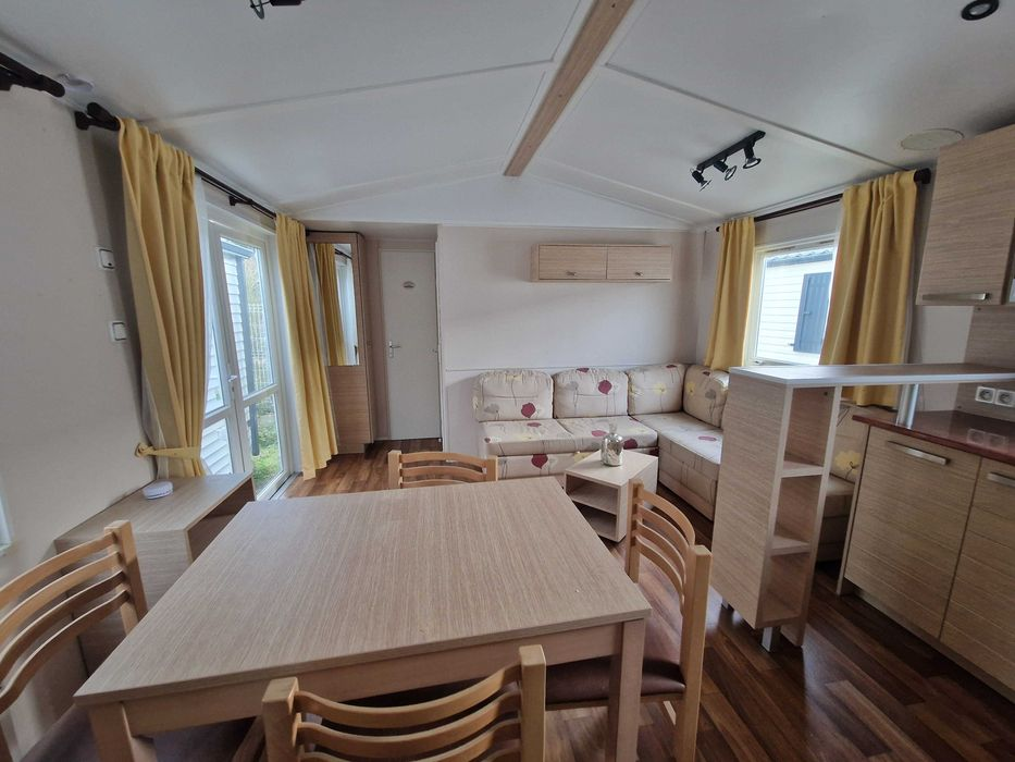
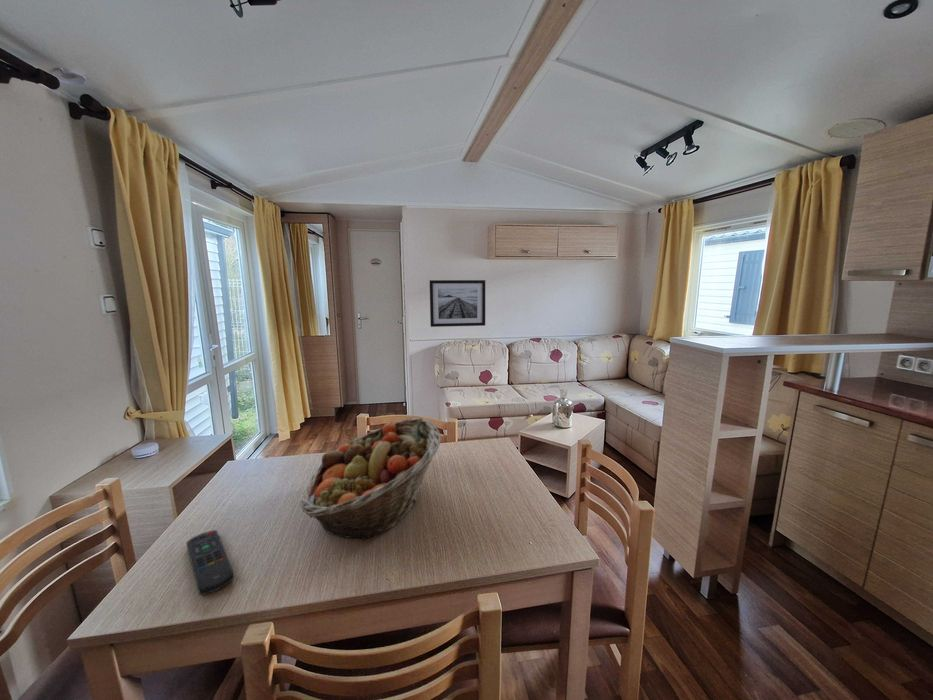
+ remote control (208, 558)
+ wall art (457, 303)
+ fruit basket (375, 469)
